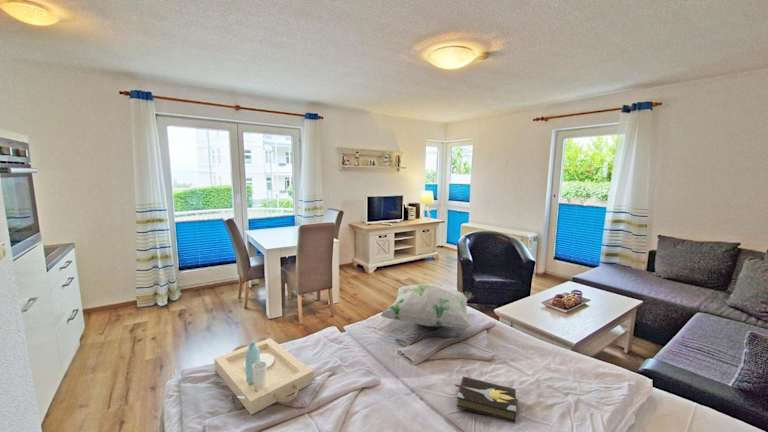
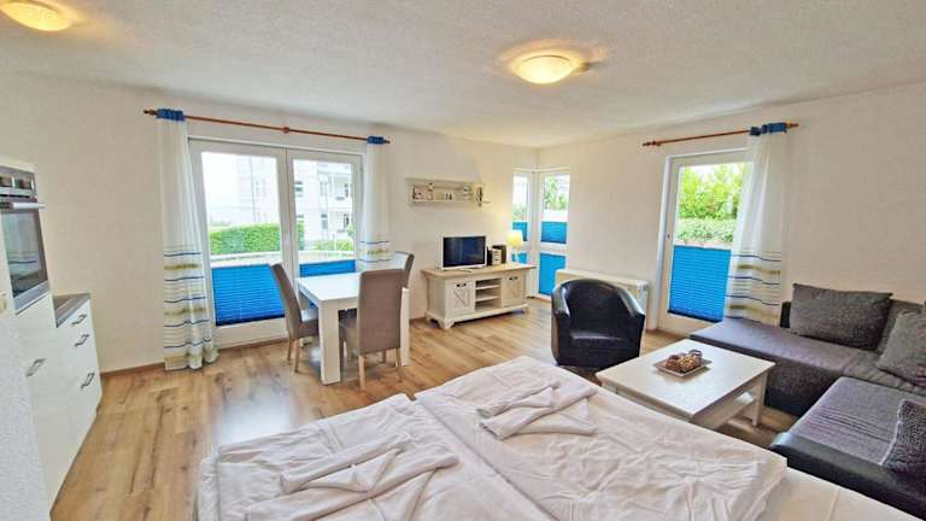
- decorative pillow (430, 303)
- hardback book (486, 396)
- serving tray (261, 355)
